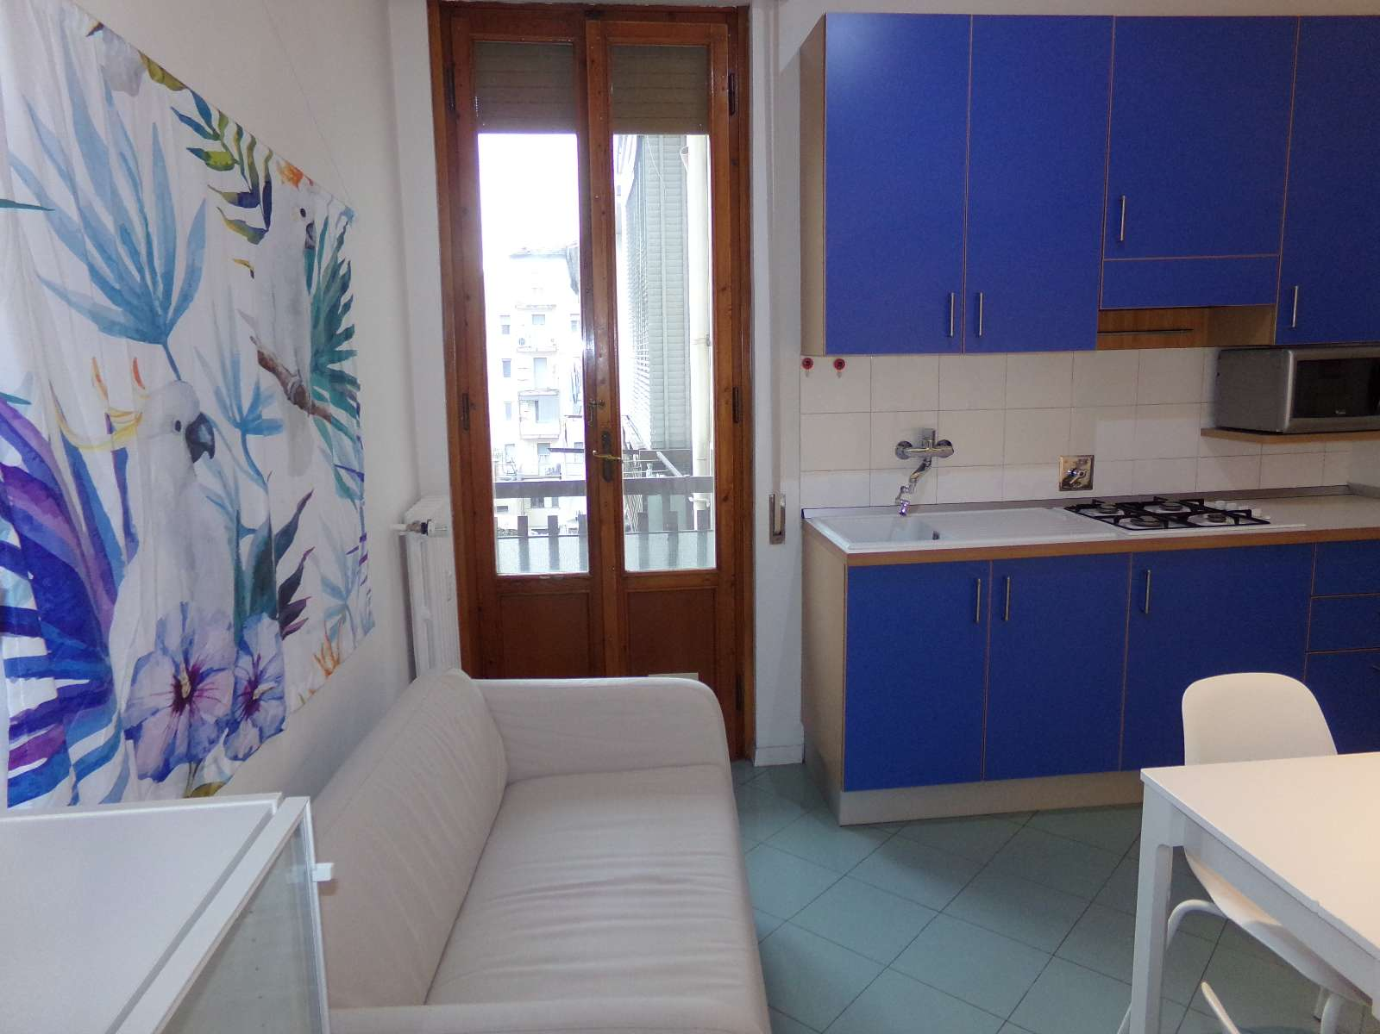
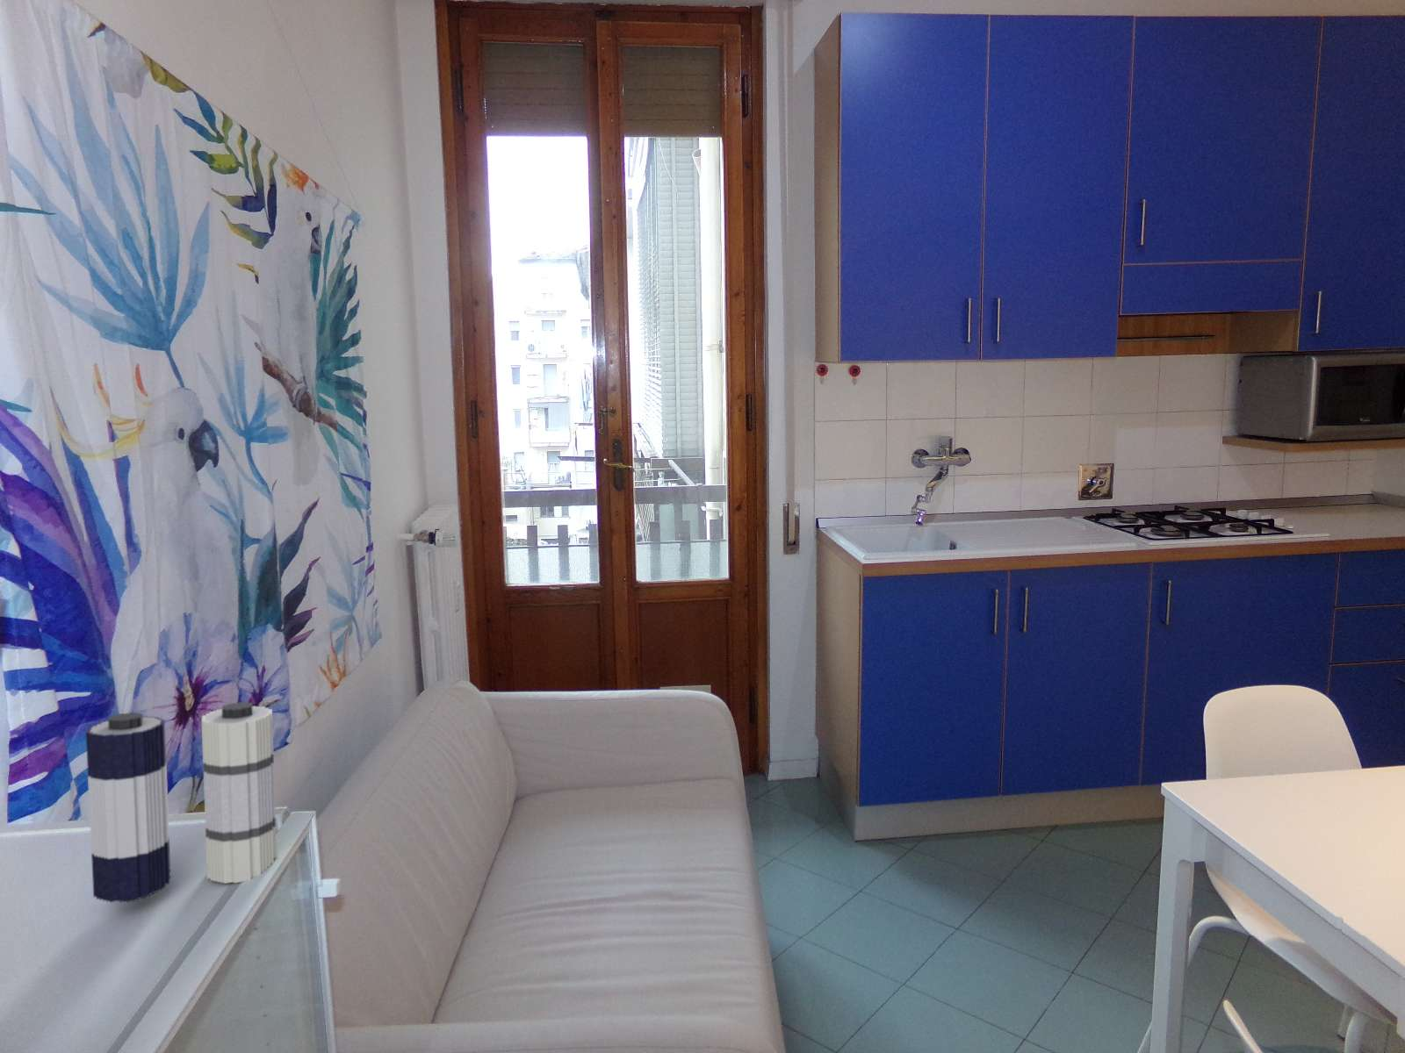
+ candle (139, 813)
